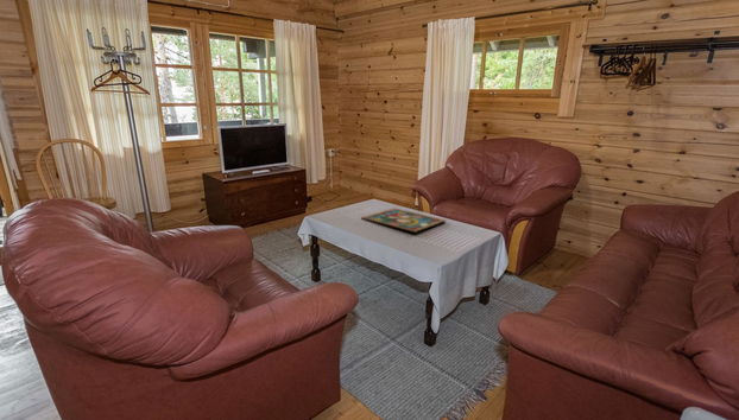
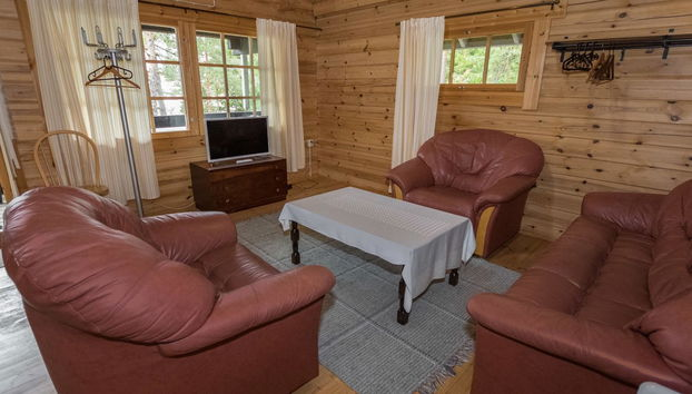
- framed painting (403, 218)
